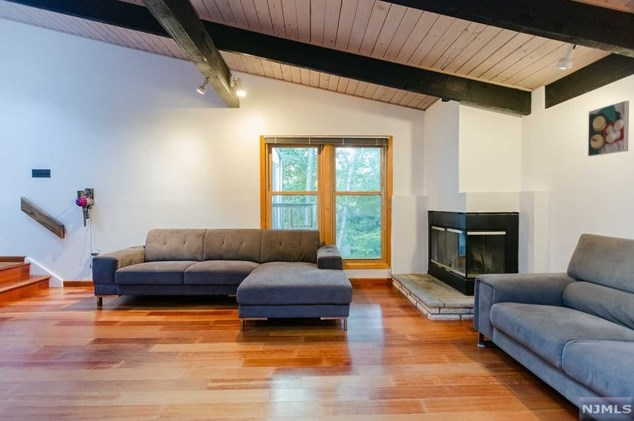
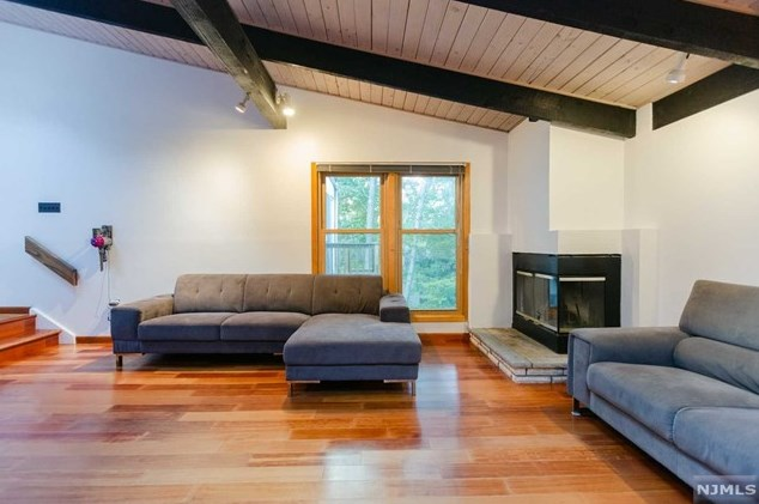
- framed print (607, 130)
